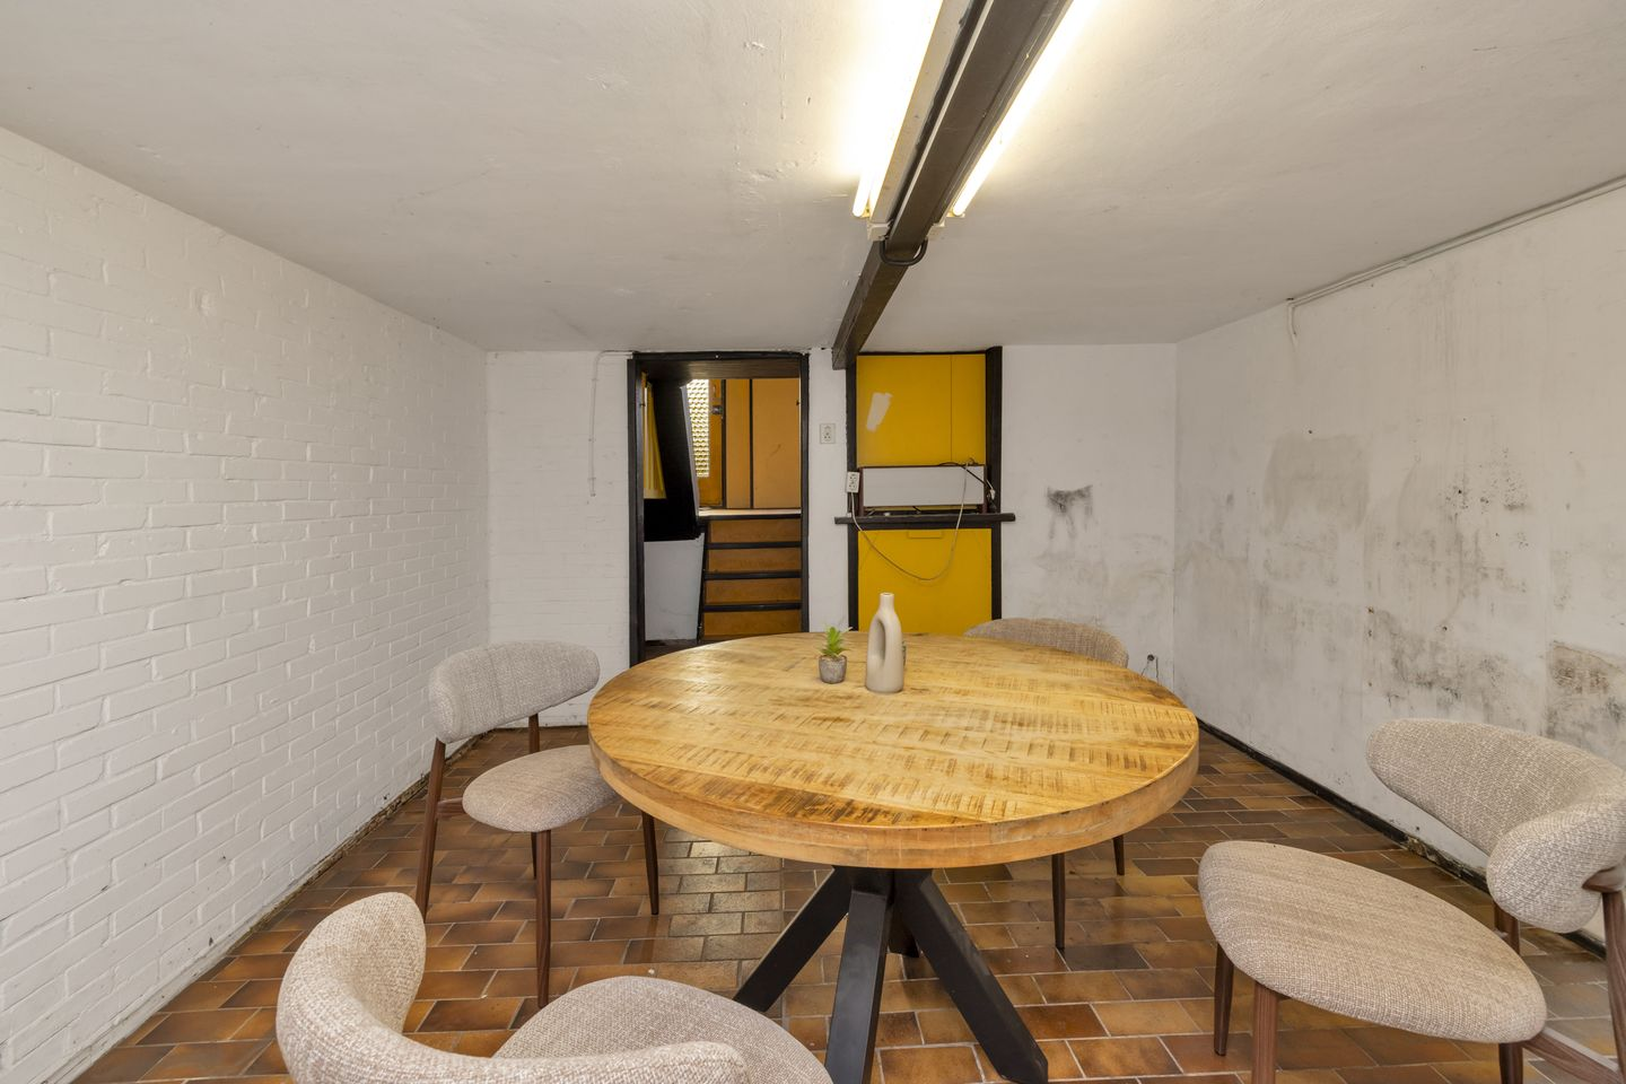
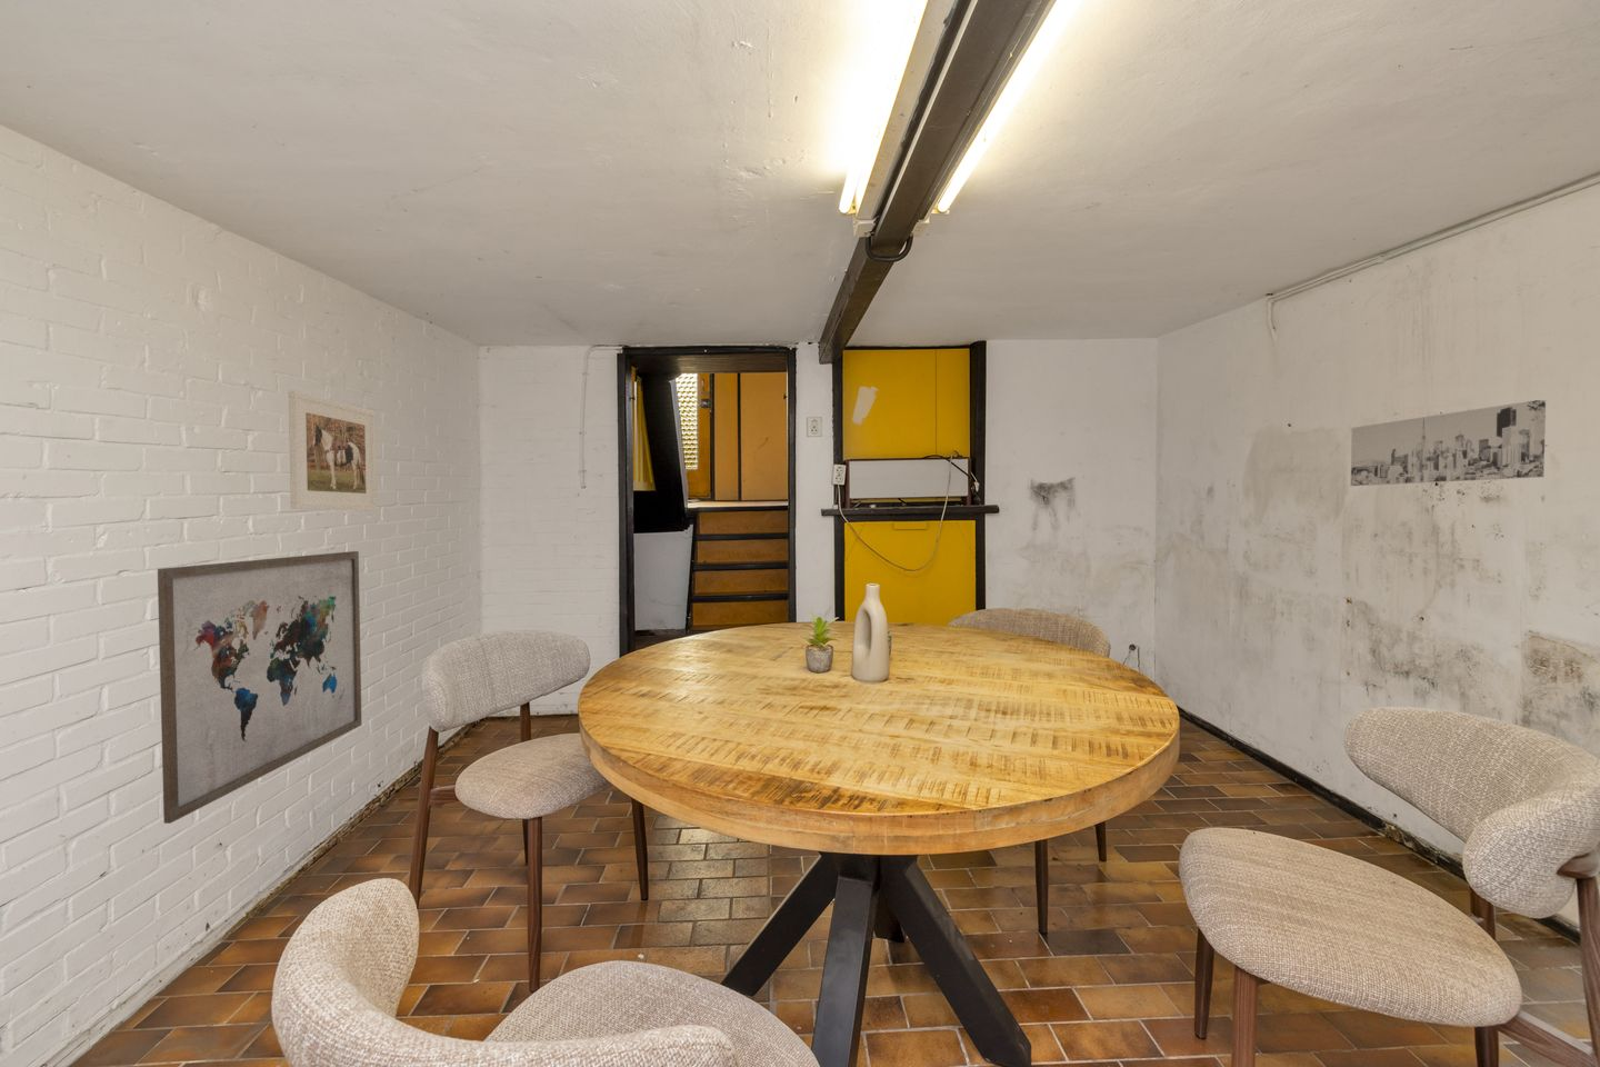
+ wall art (279, 661)
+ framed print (337, 455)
+ wall art (1435, 449)
